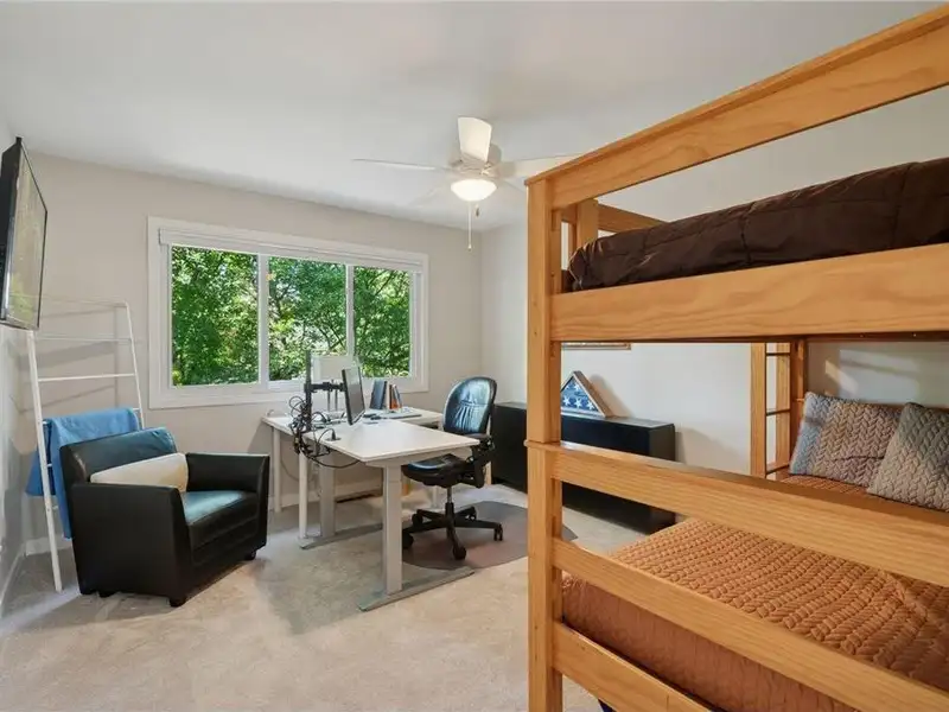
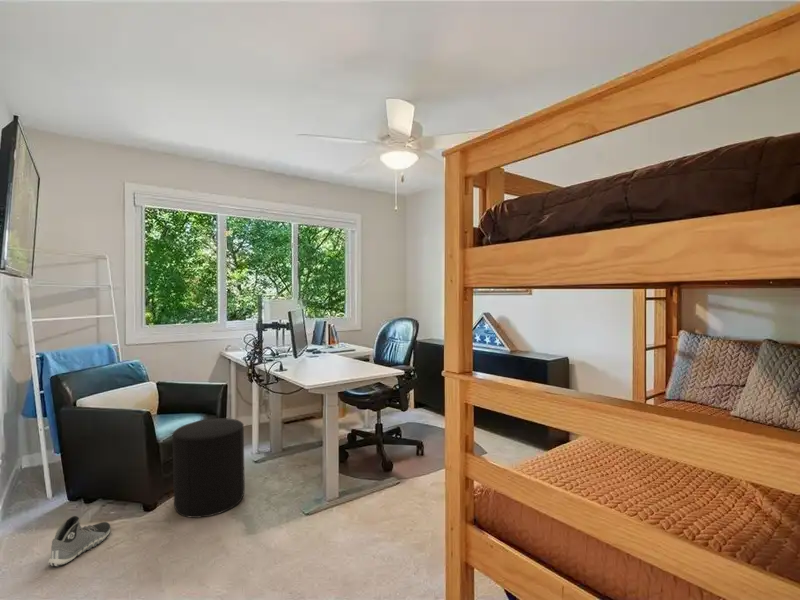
+ stool (209, 463)
+ sneaker (83, 530)
